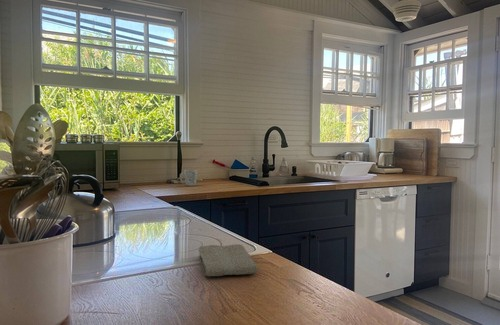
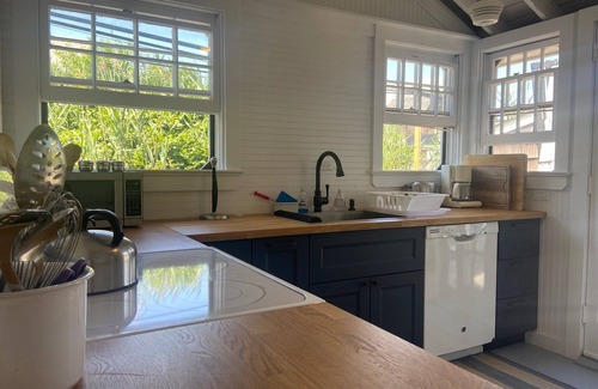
- washcloth (225, 258)
- mug (188, 177)
